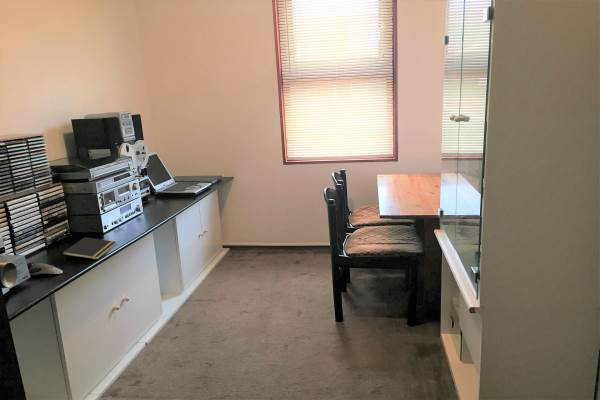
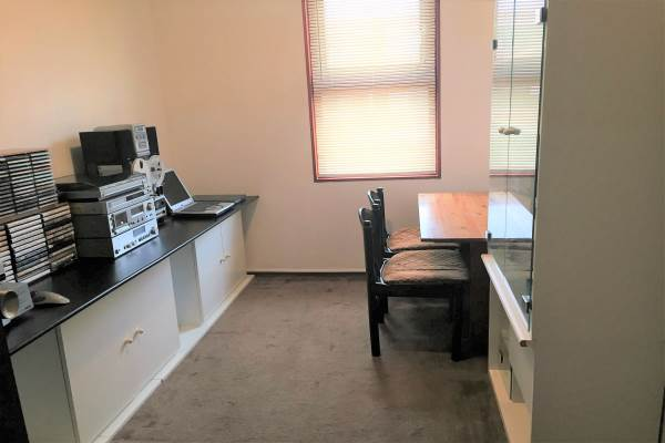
- notepad (90, 247)
